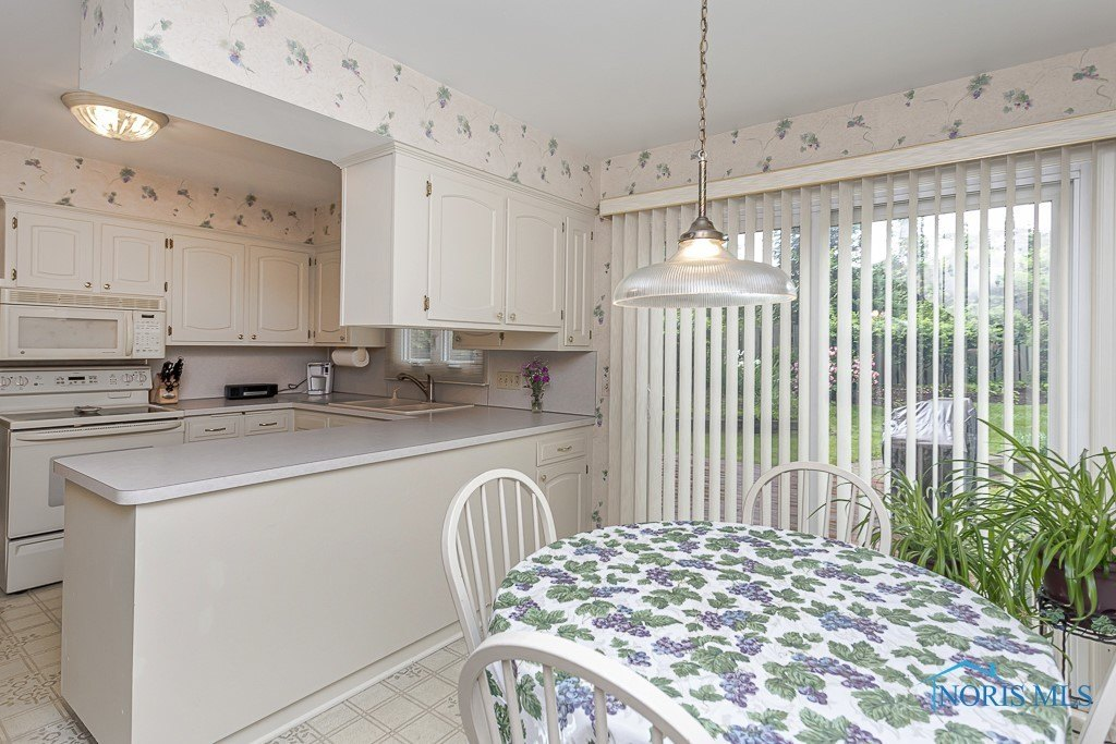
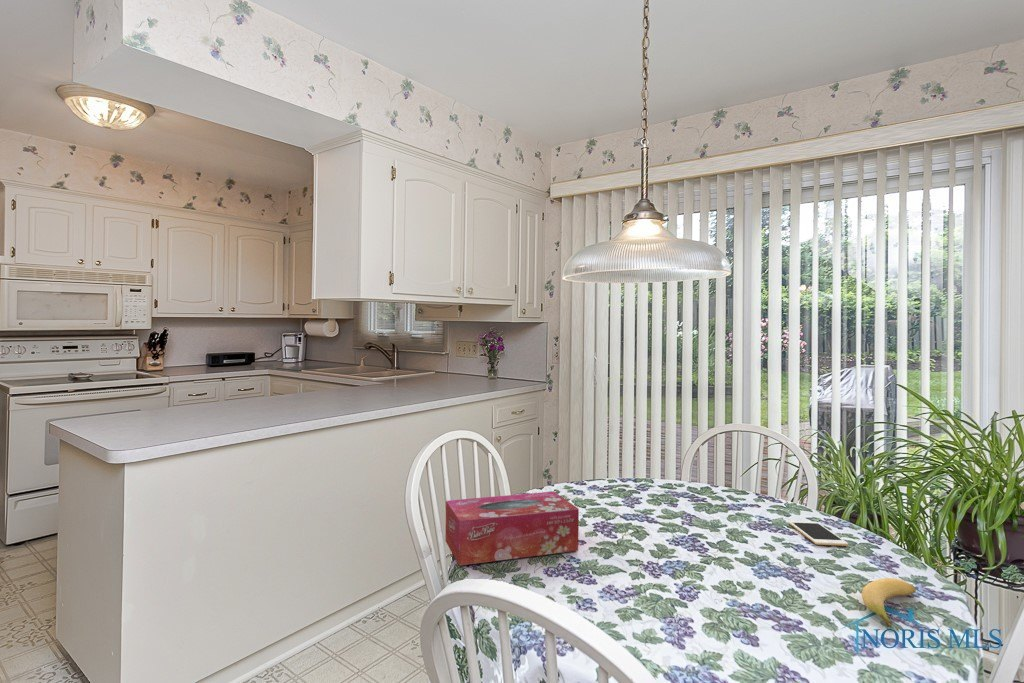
+ banana (890, 595)
+ cell phone (816, 532)
+ tissue box (510, 525)
